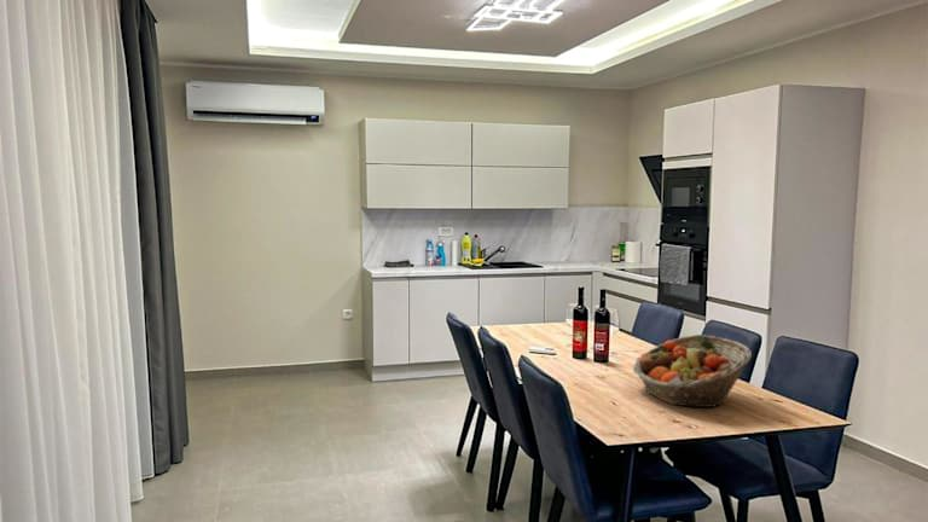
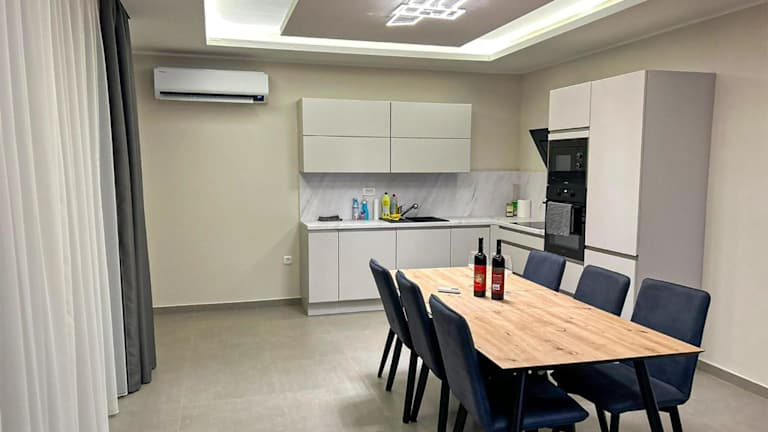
- fruit basket (690, 369)
